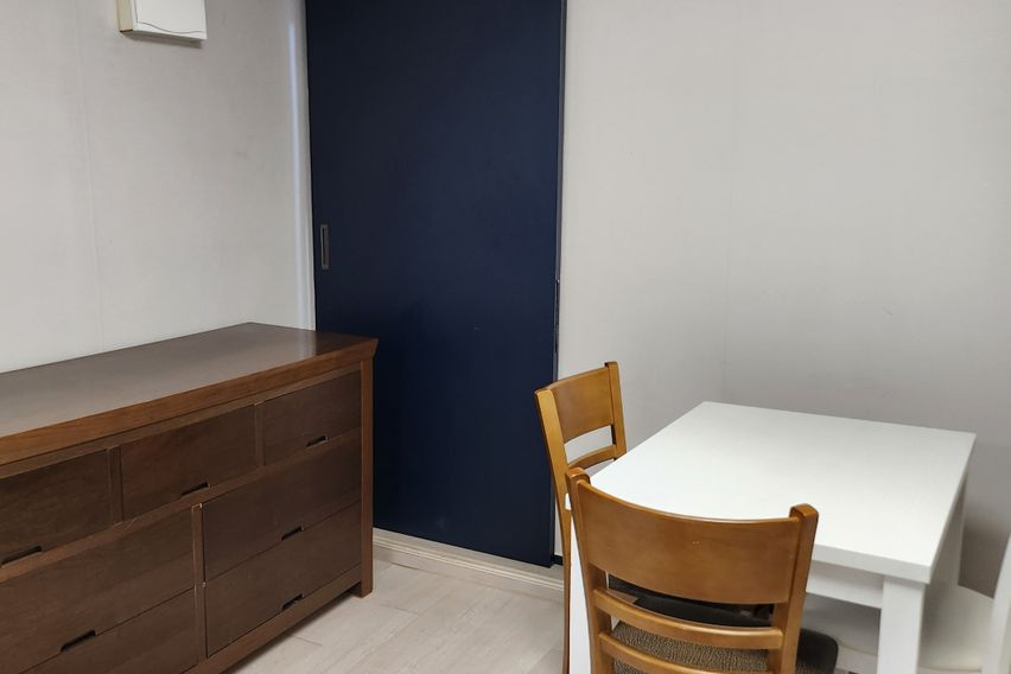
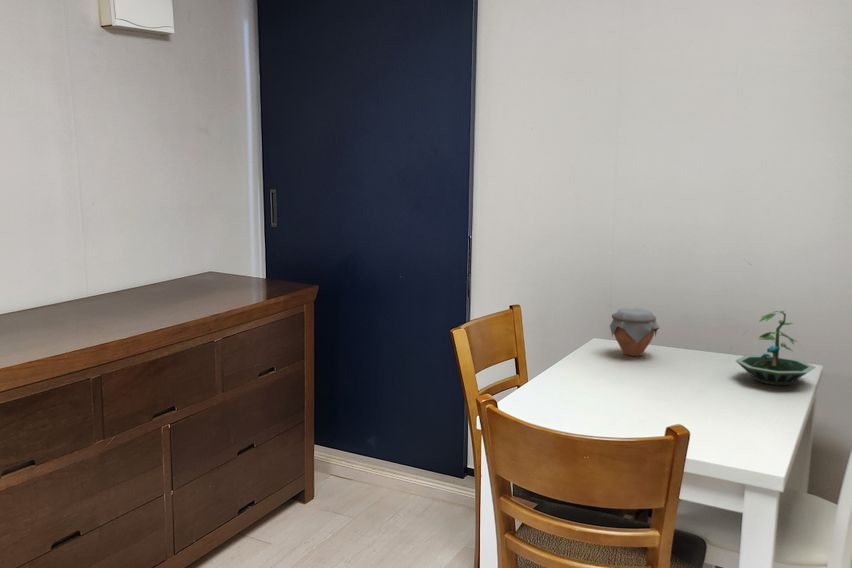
+ jar (633, 332)
+ terrarium (778, 326)
